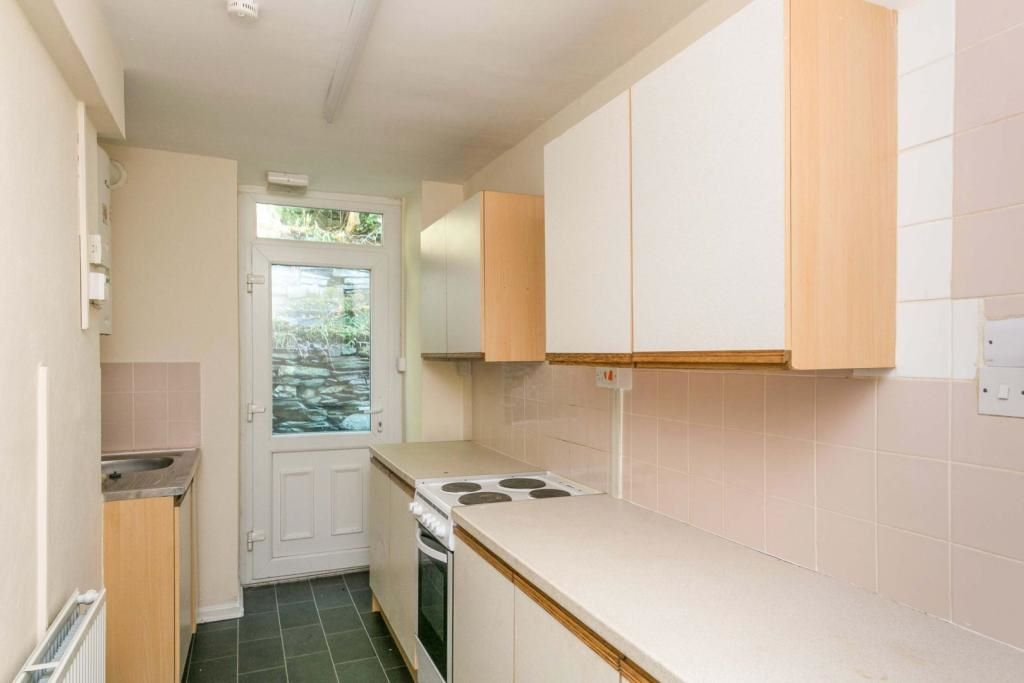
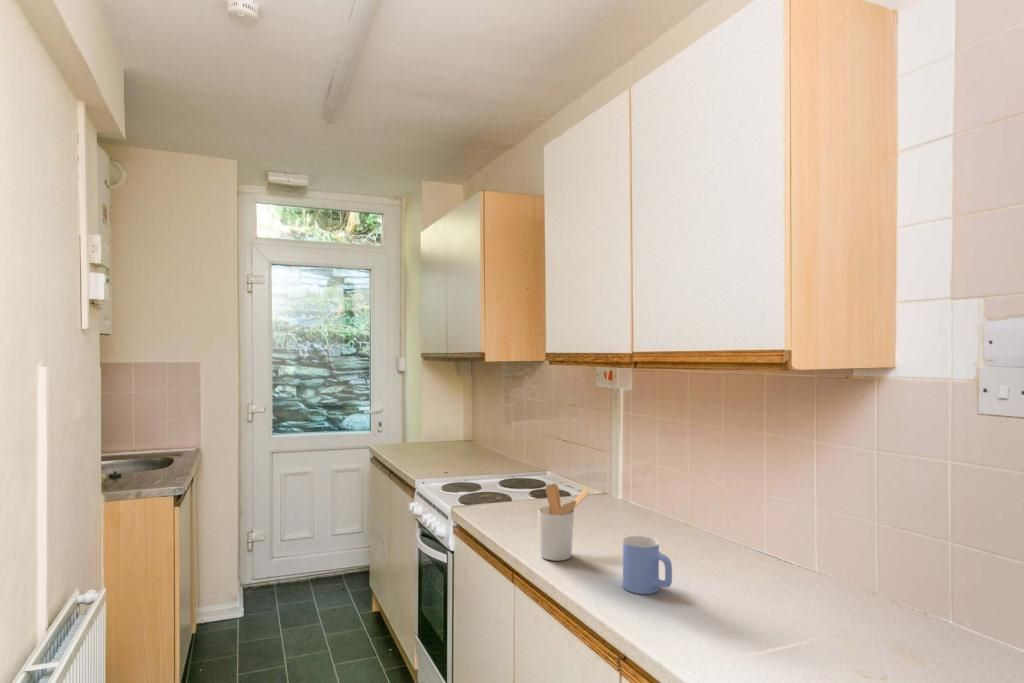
+ mug (646, 566)
+ utensil holder (565, 521)
